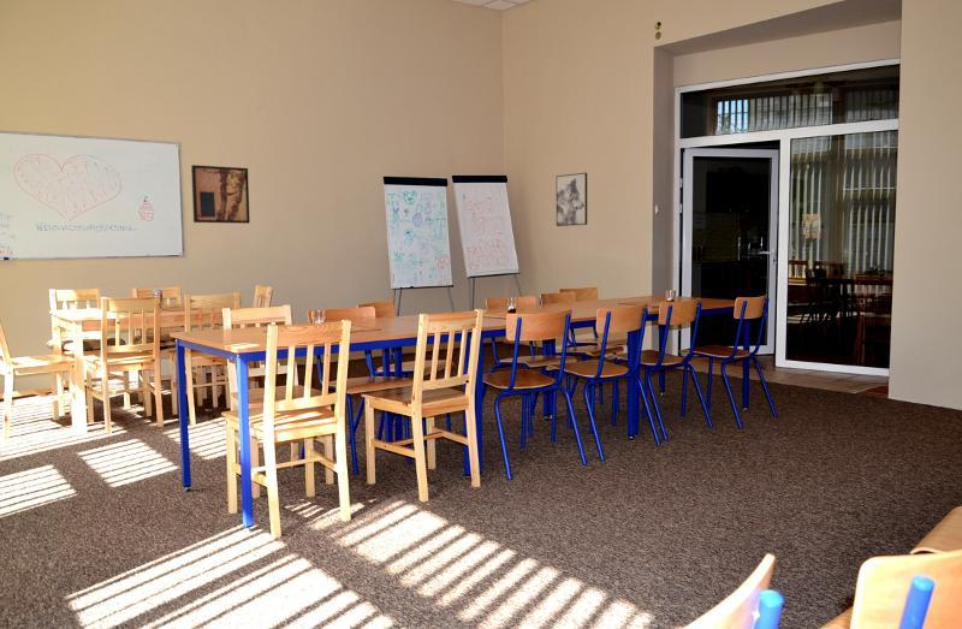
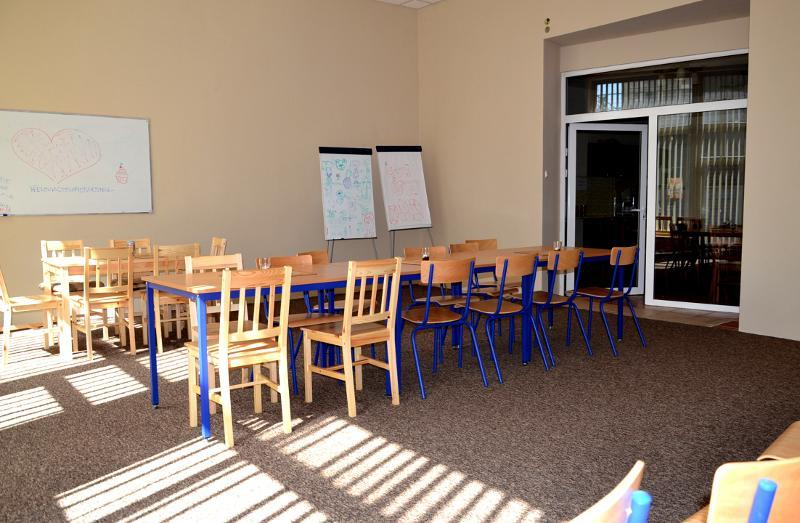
- wall art (220, 195)
- wall art (571, 200)
